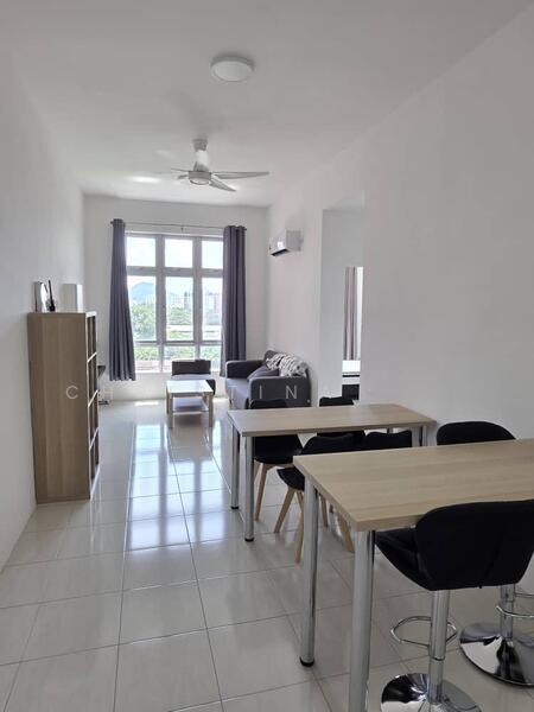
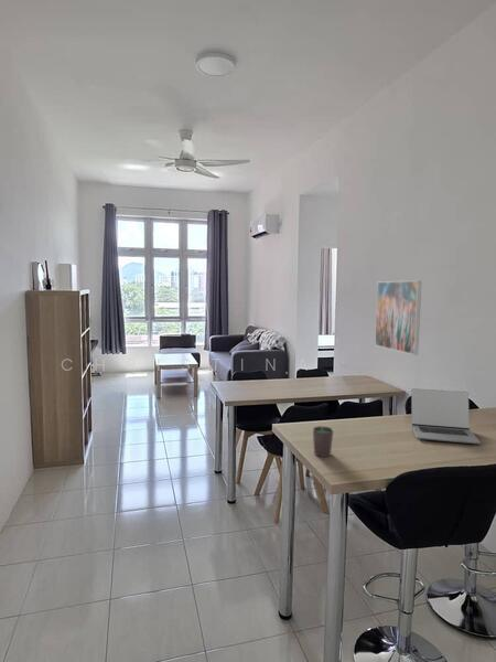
+ cup (322, 441)
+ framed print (396, 316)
+ laptop (443, 414)
